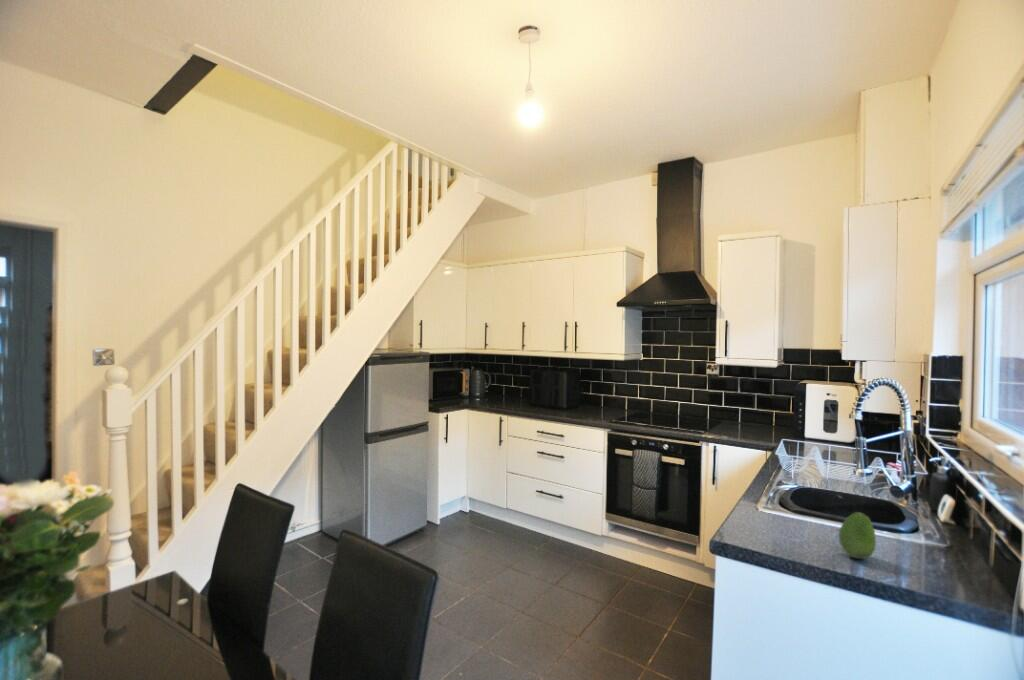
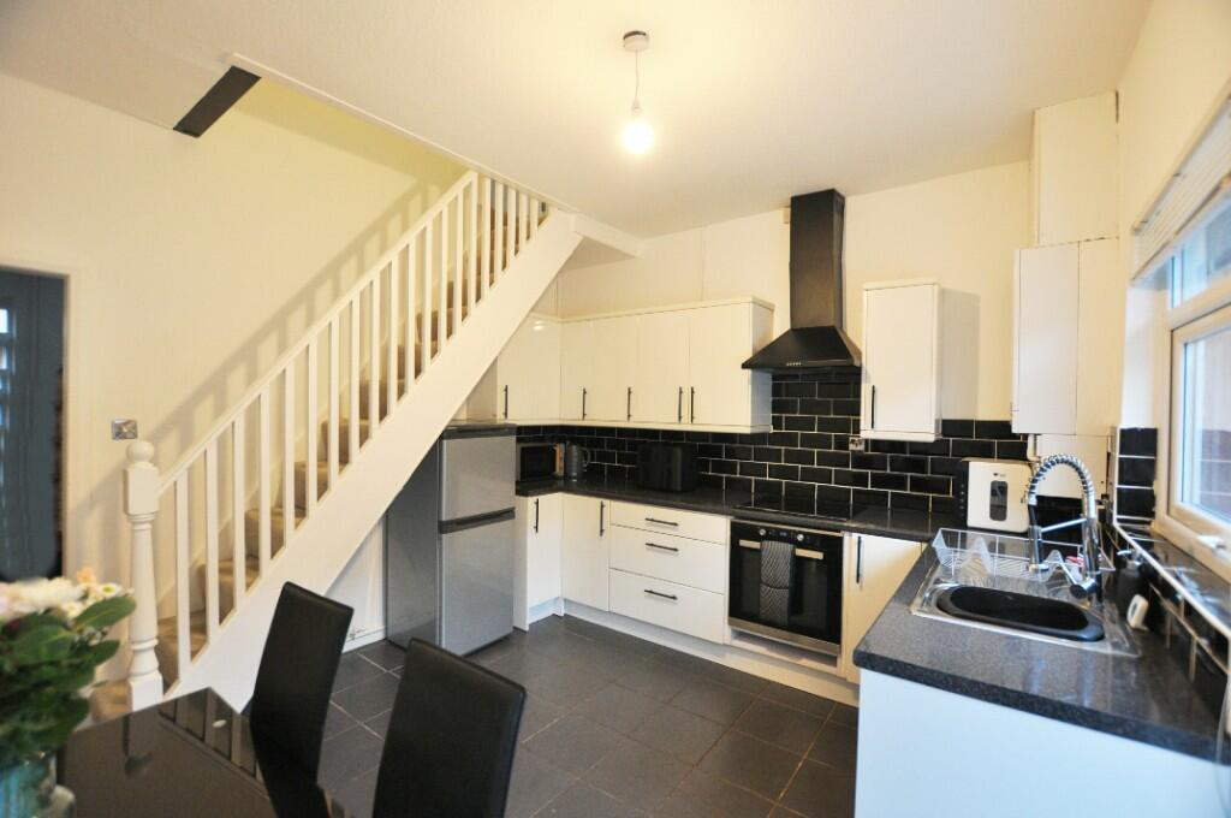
- fruit (856, 534)
